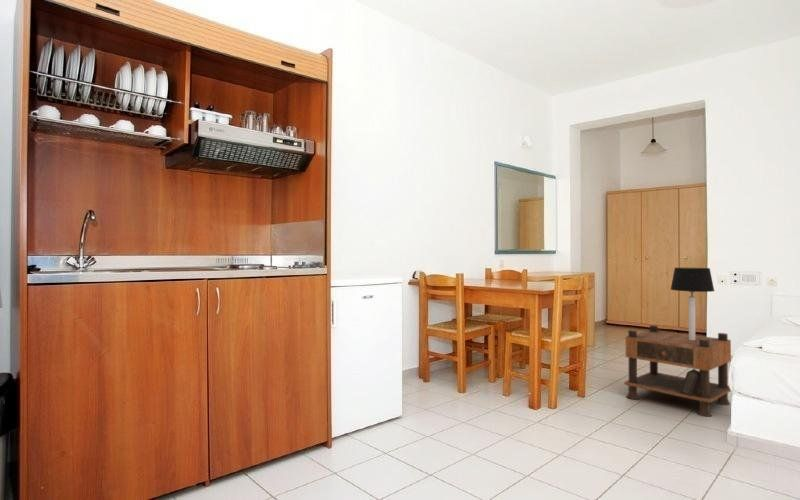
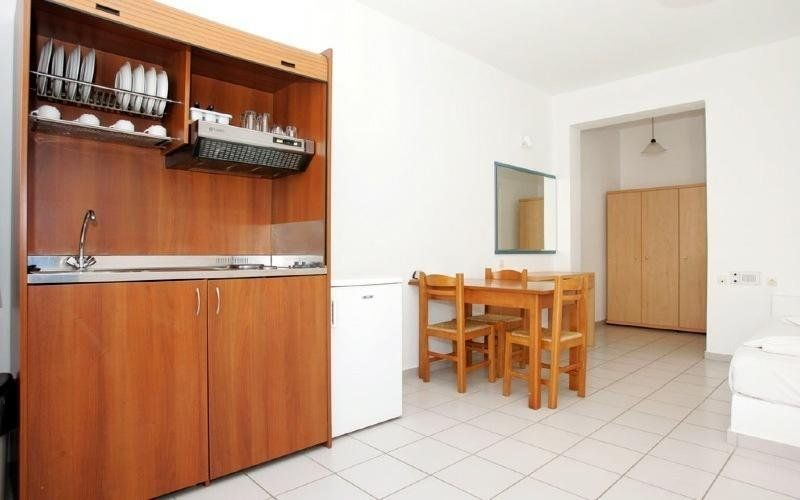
- nightstand (677, 365)
- table lamp (692, 303)
